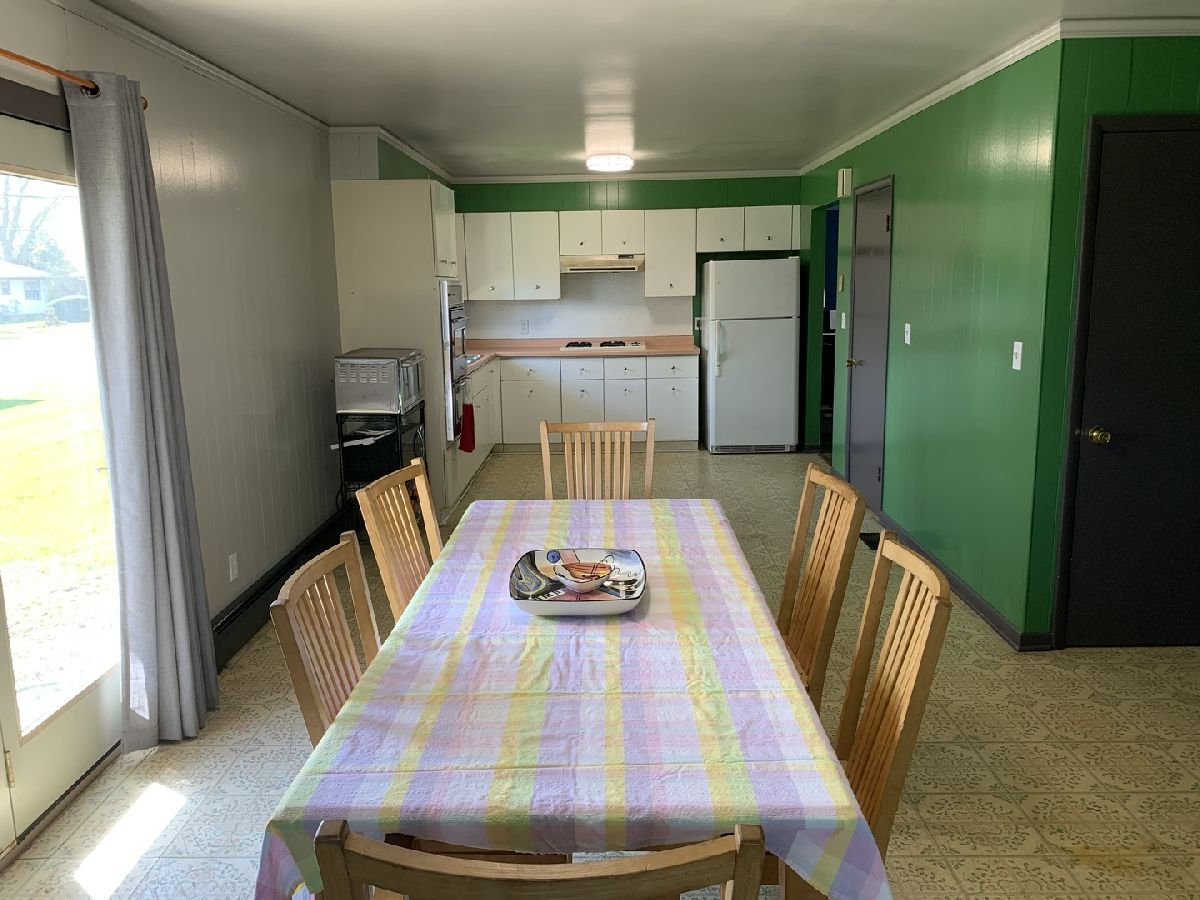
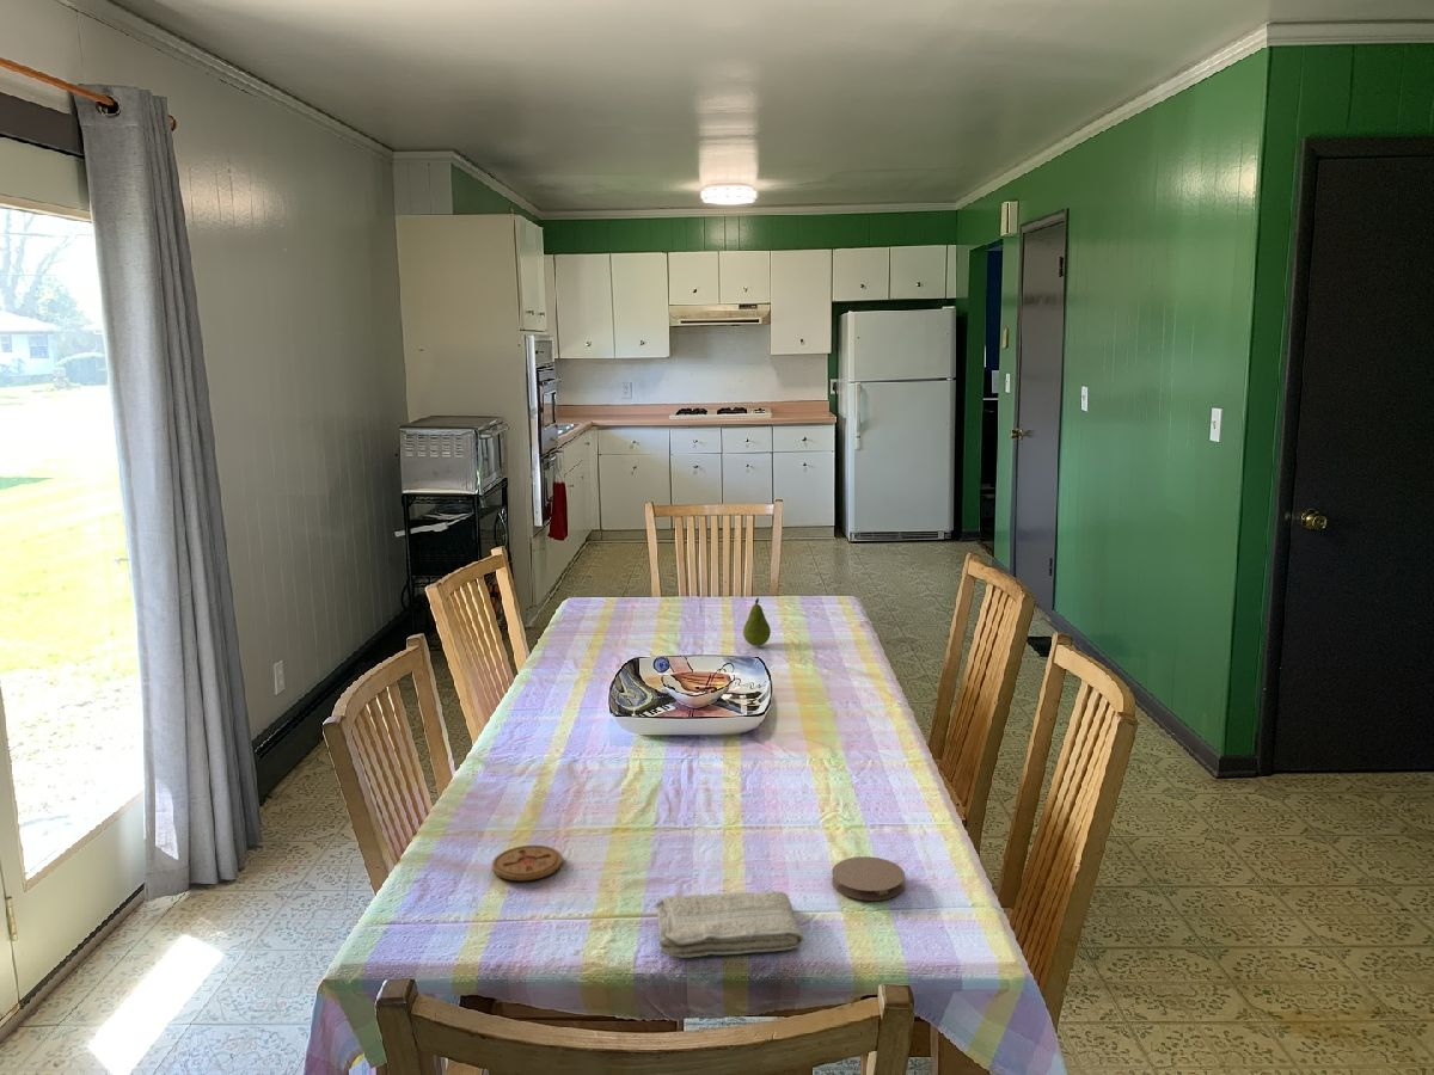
+ washcloth (727, 920)
+ coaster (868, 877)
+ coaster (527, 862)
+ fruit (756, 621)
